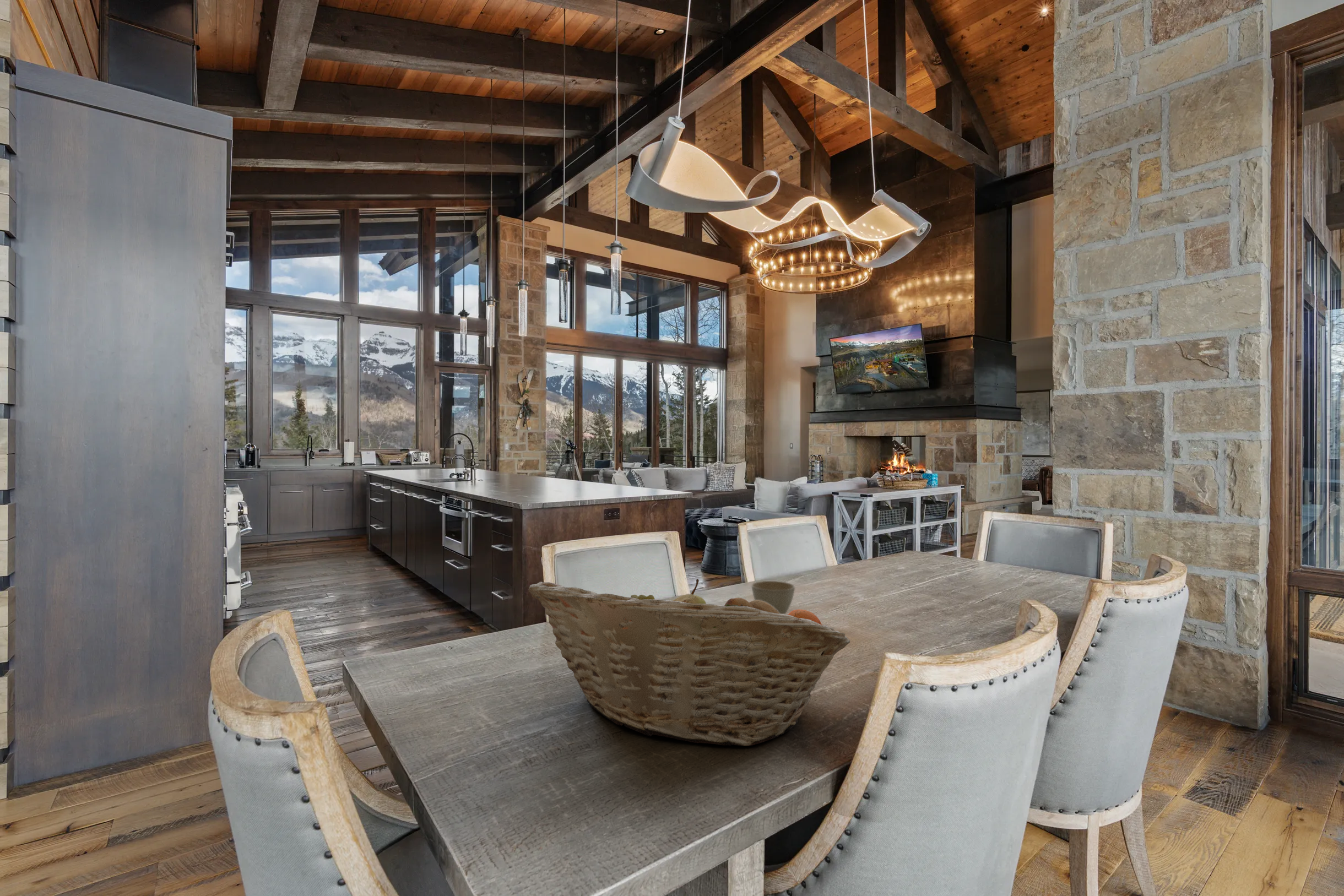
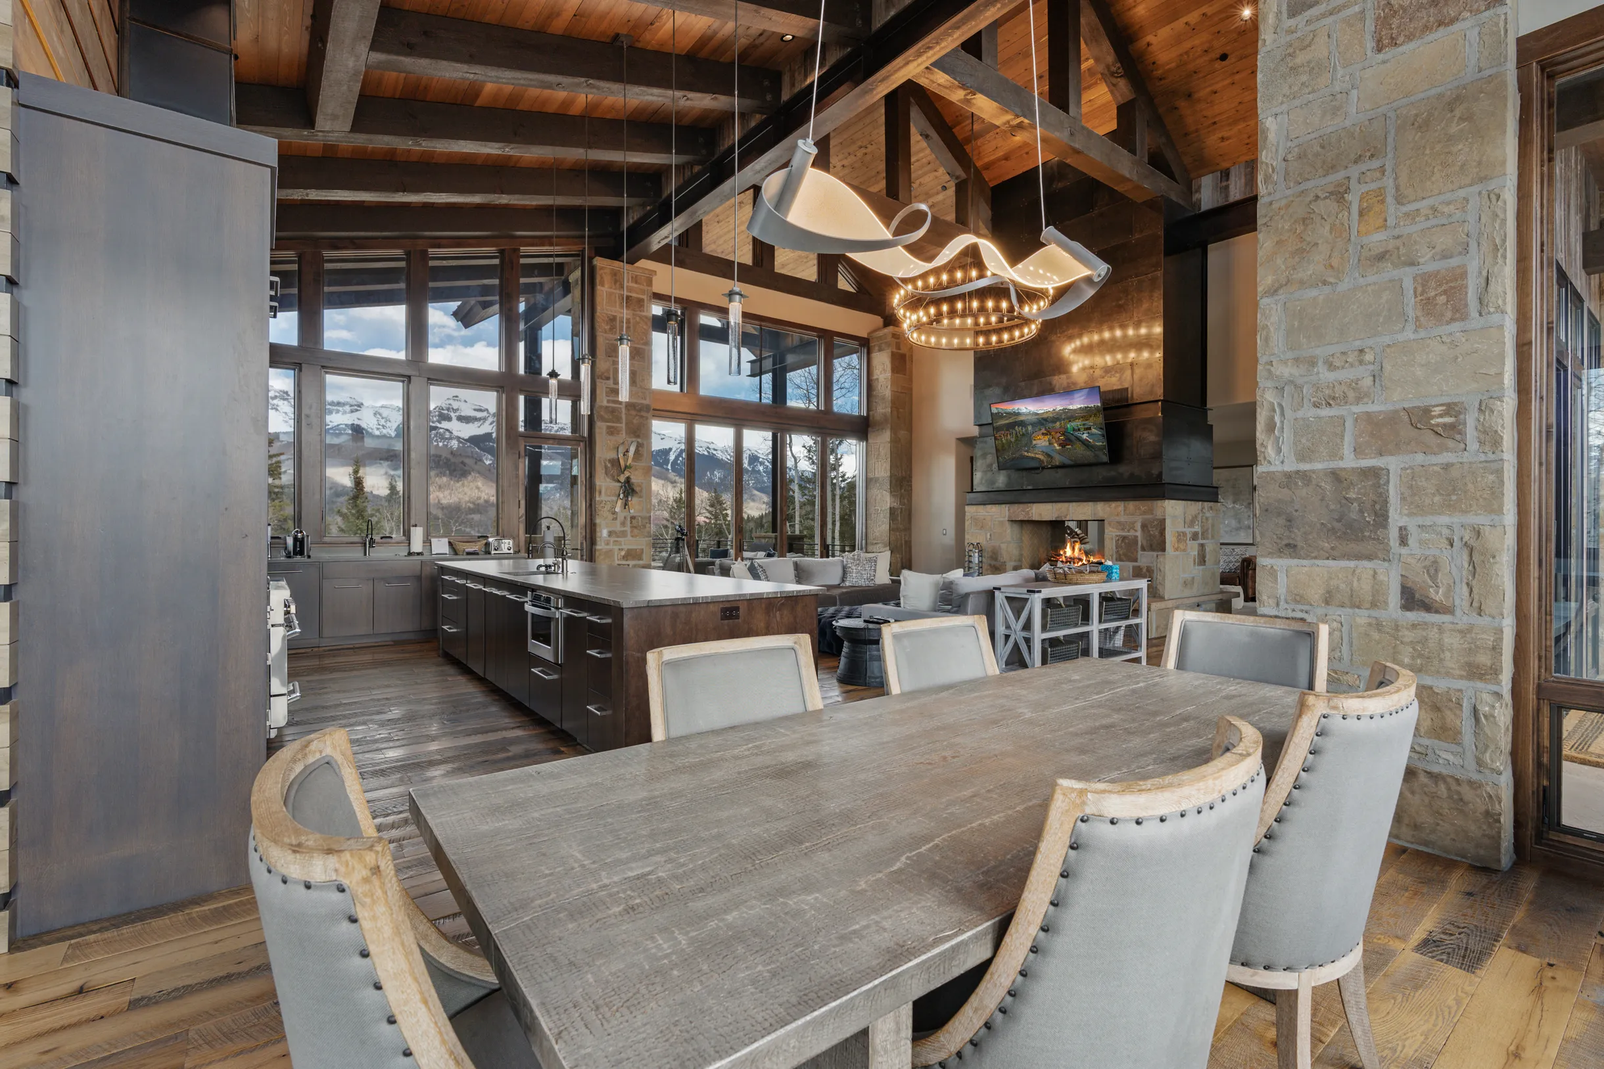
- flower pot (773, 600)
- fruit basket (682, 638)
